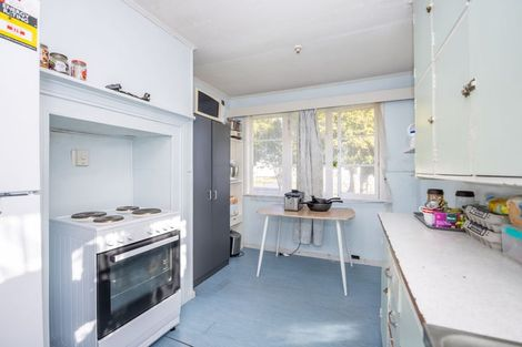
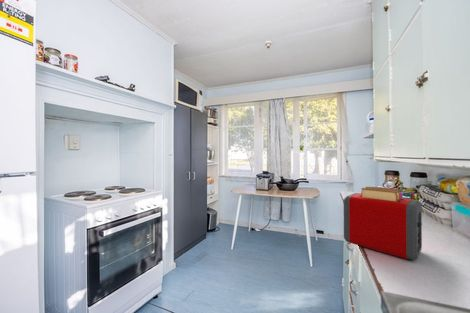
+ toaster (381, 217)
